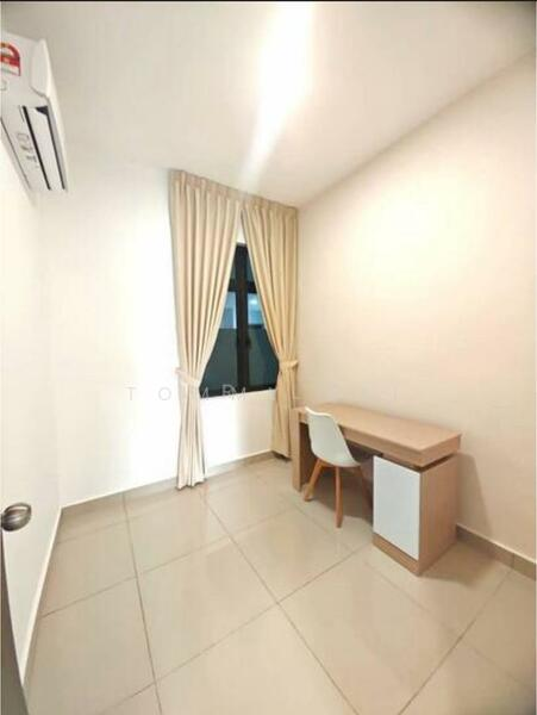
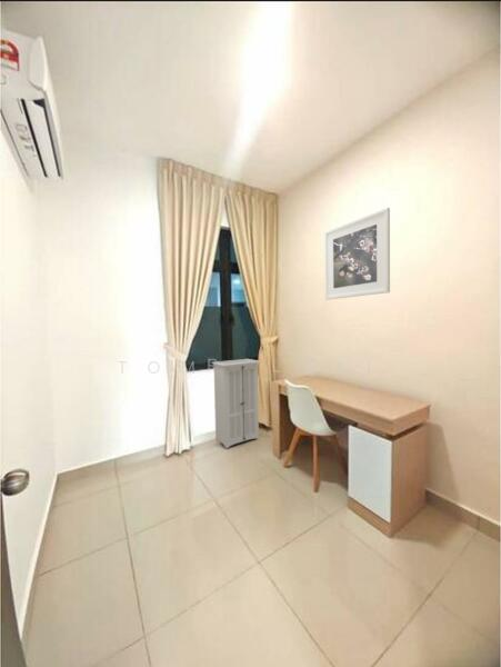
+ storage cabinet (237, 399)
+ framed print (353, 259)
